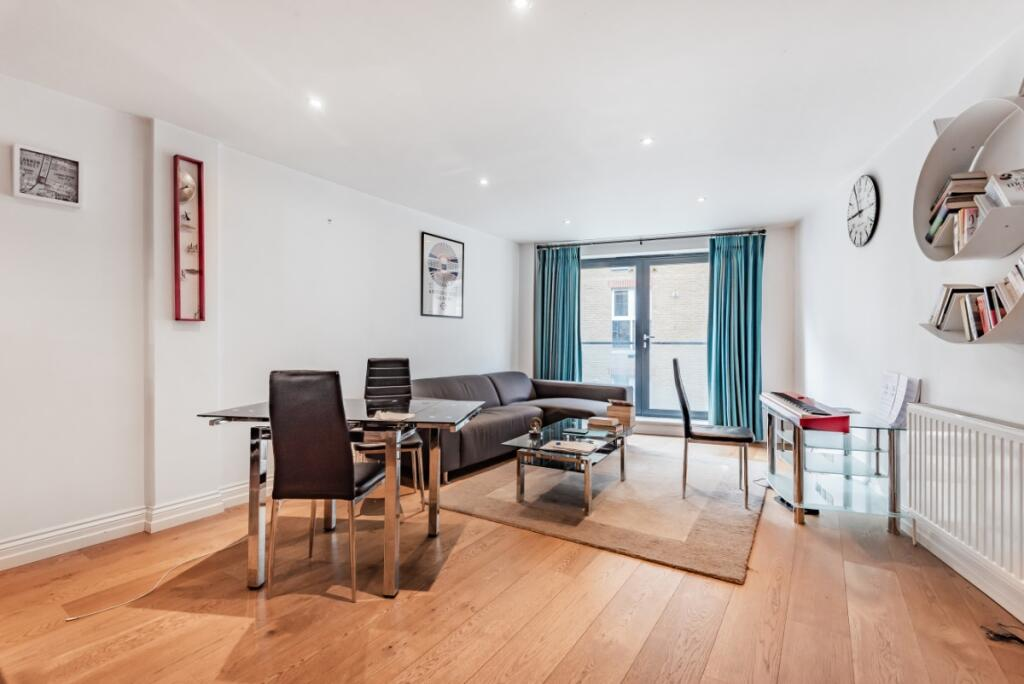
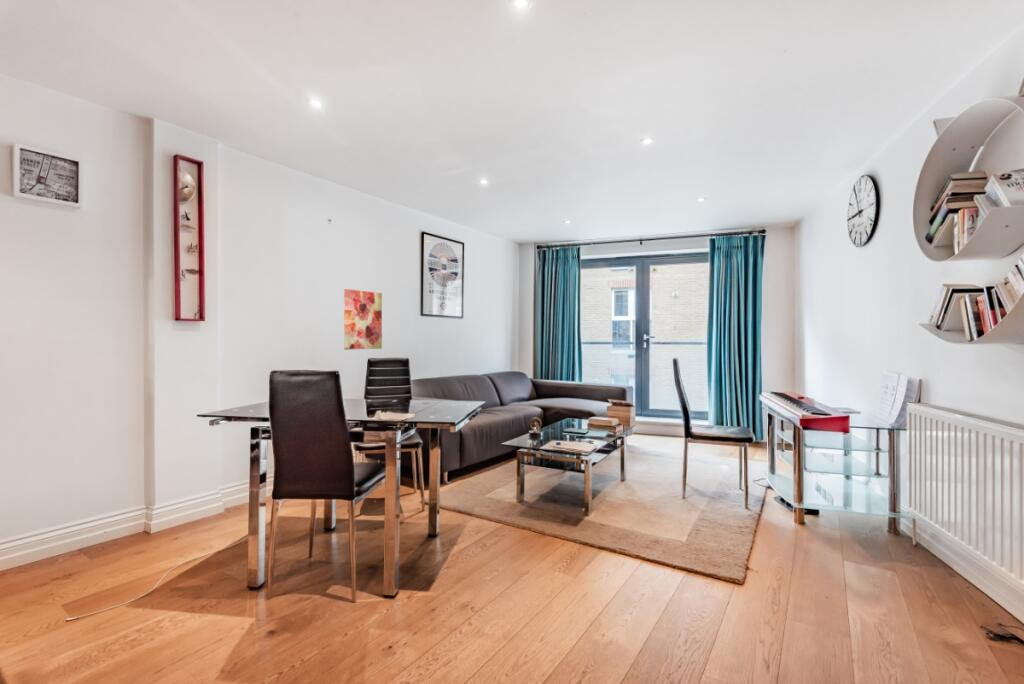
+ wall art (363, 320)
